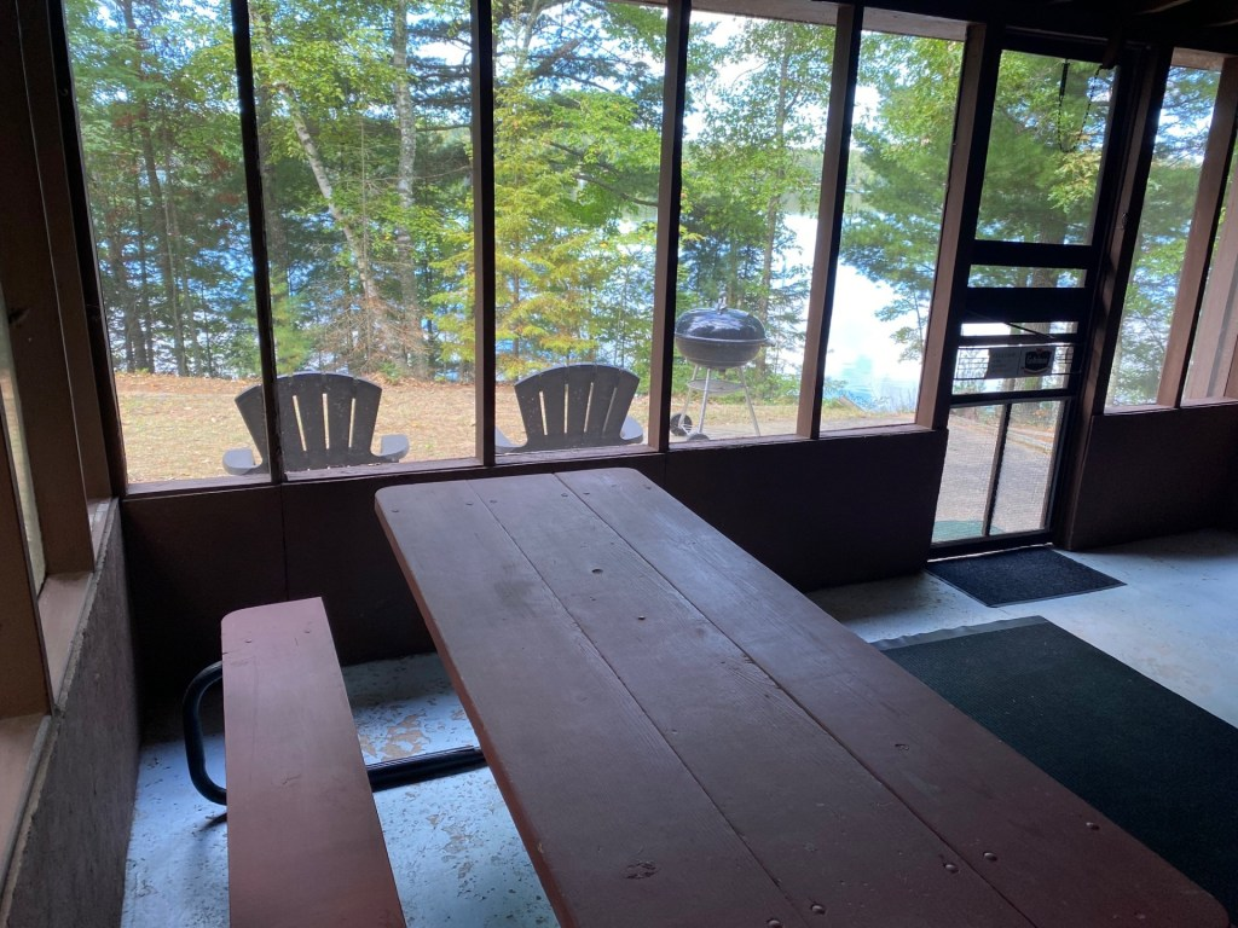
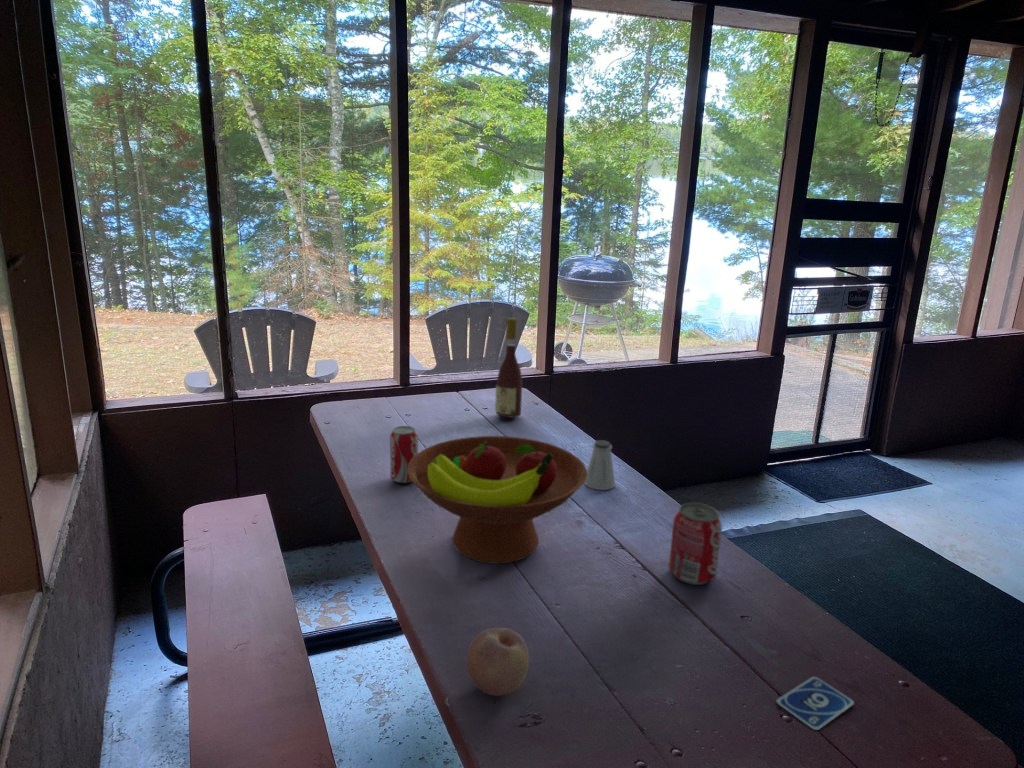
+ saltshaker (601, 463)
+ fruit bowl (497, 490)
+ fruit (498, 661)
+ playing card (815, 701)
+ wine bottle (510, 368)
+ beverage can (695, 543)
+ beverage can (404, 454)
